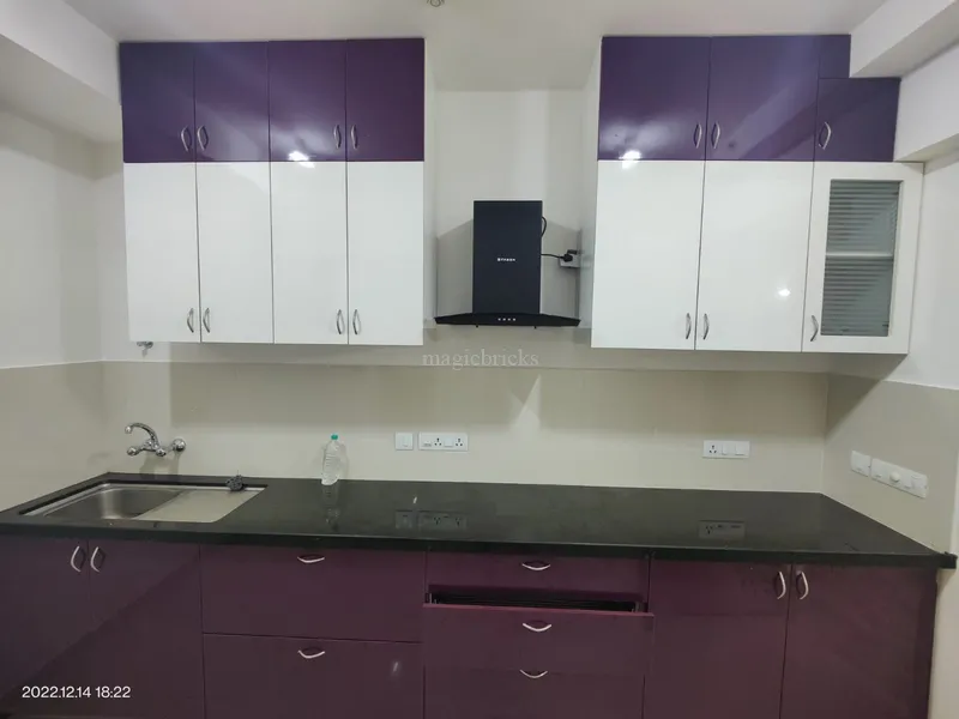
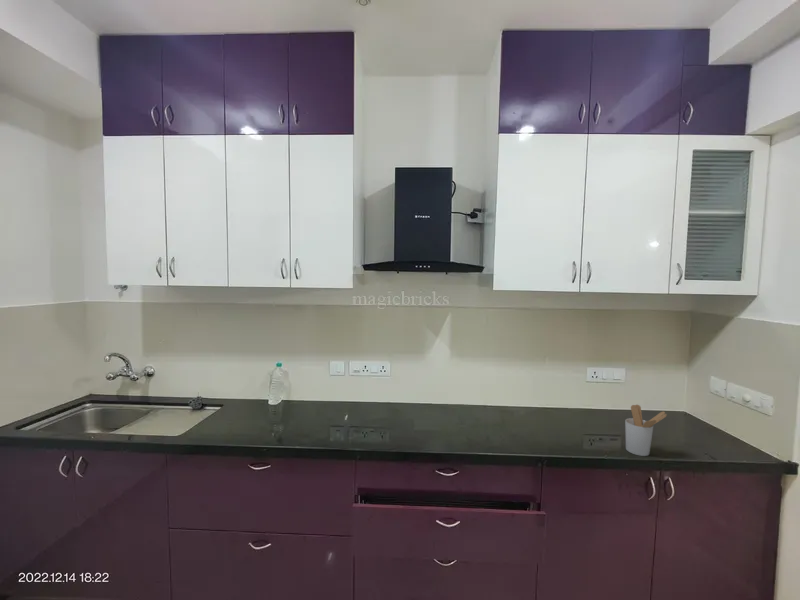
+ utensil holder (645, 430)
